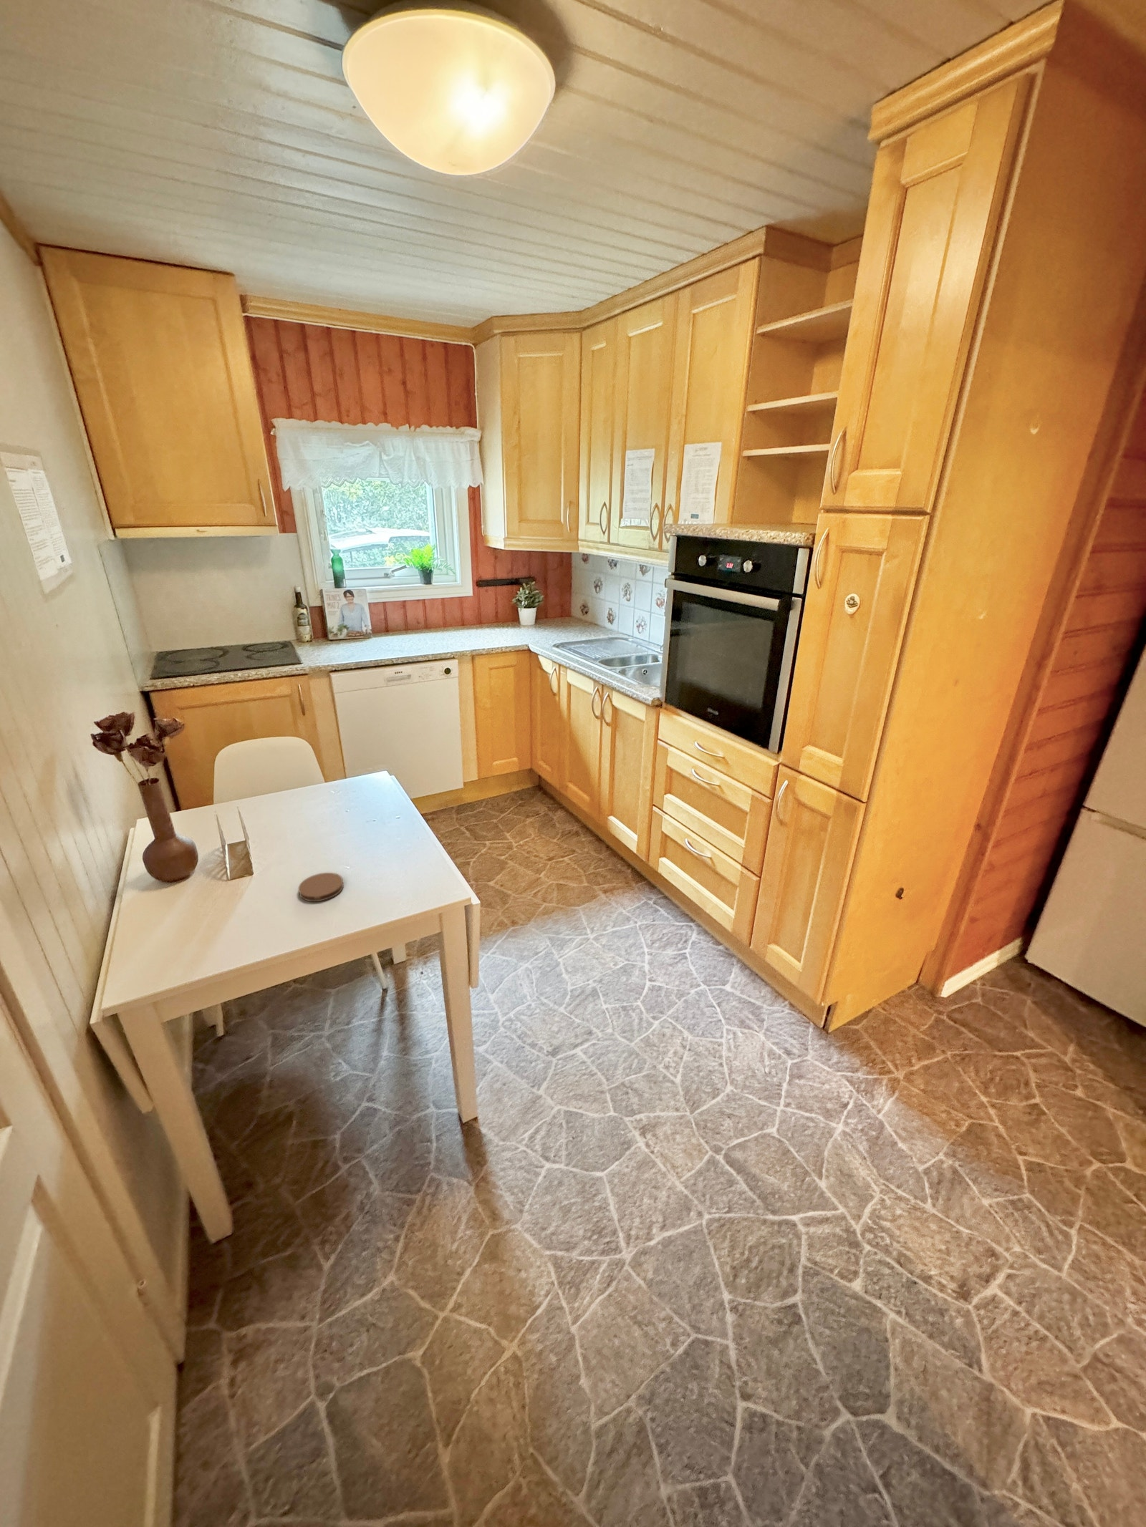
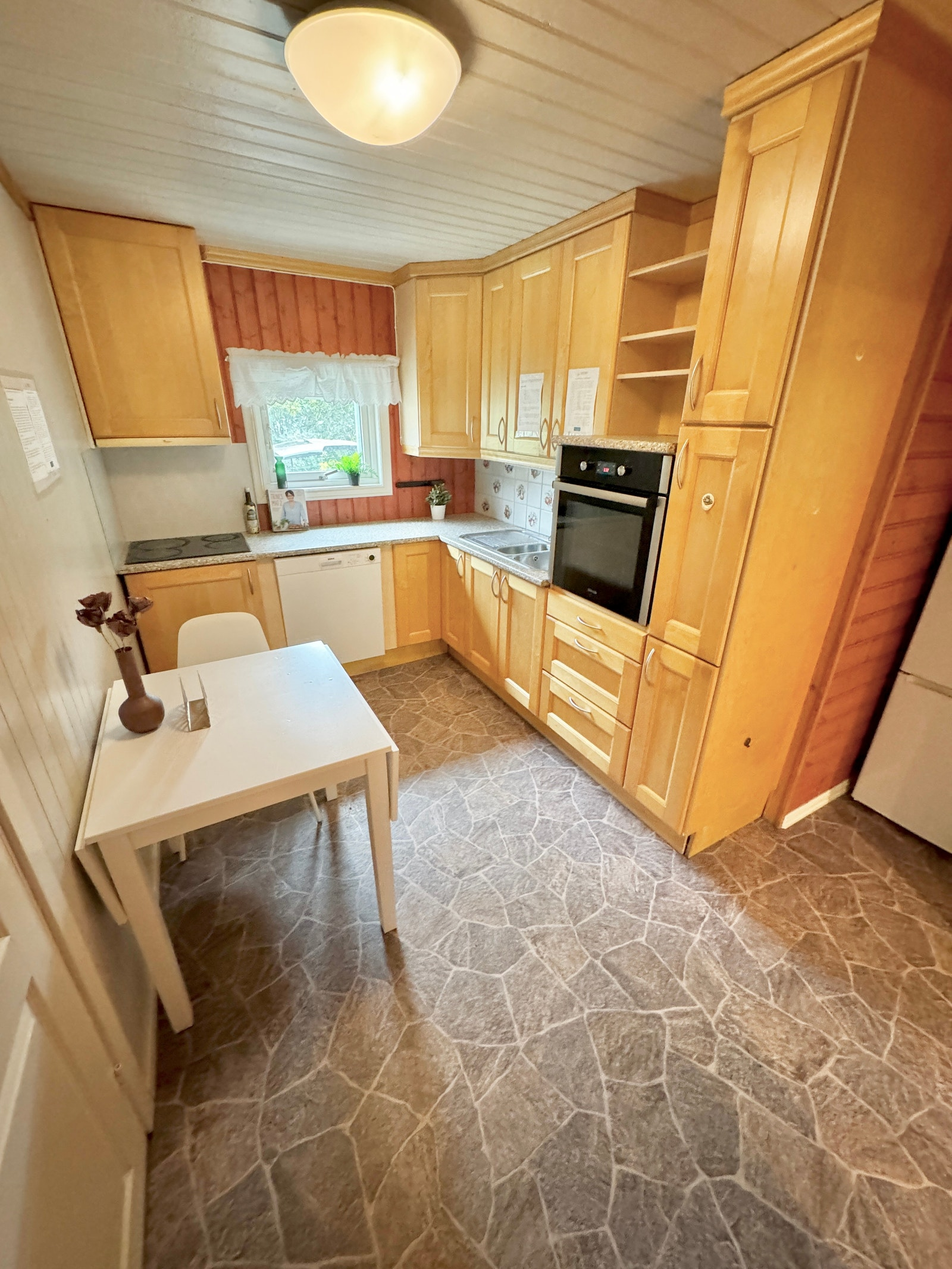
- coaster (321, 887)
